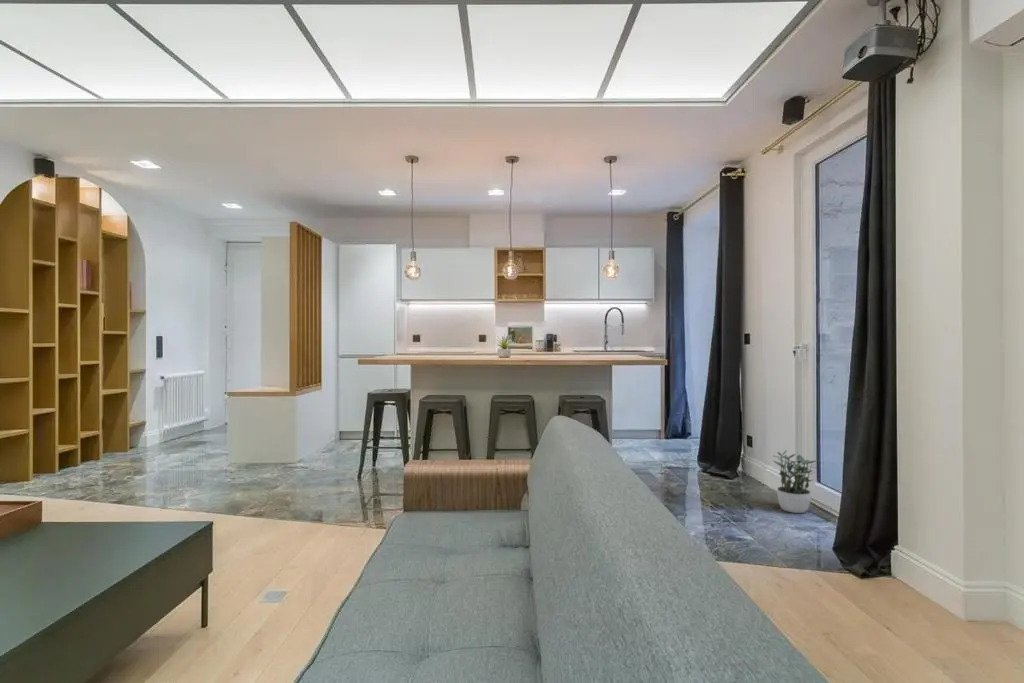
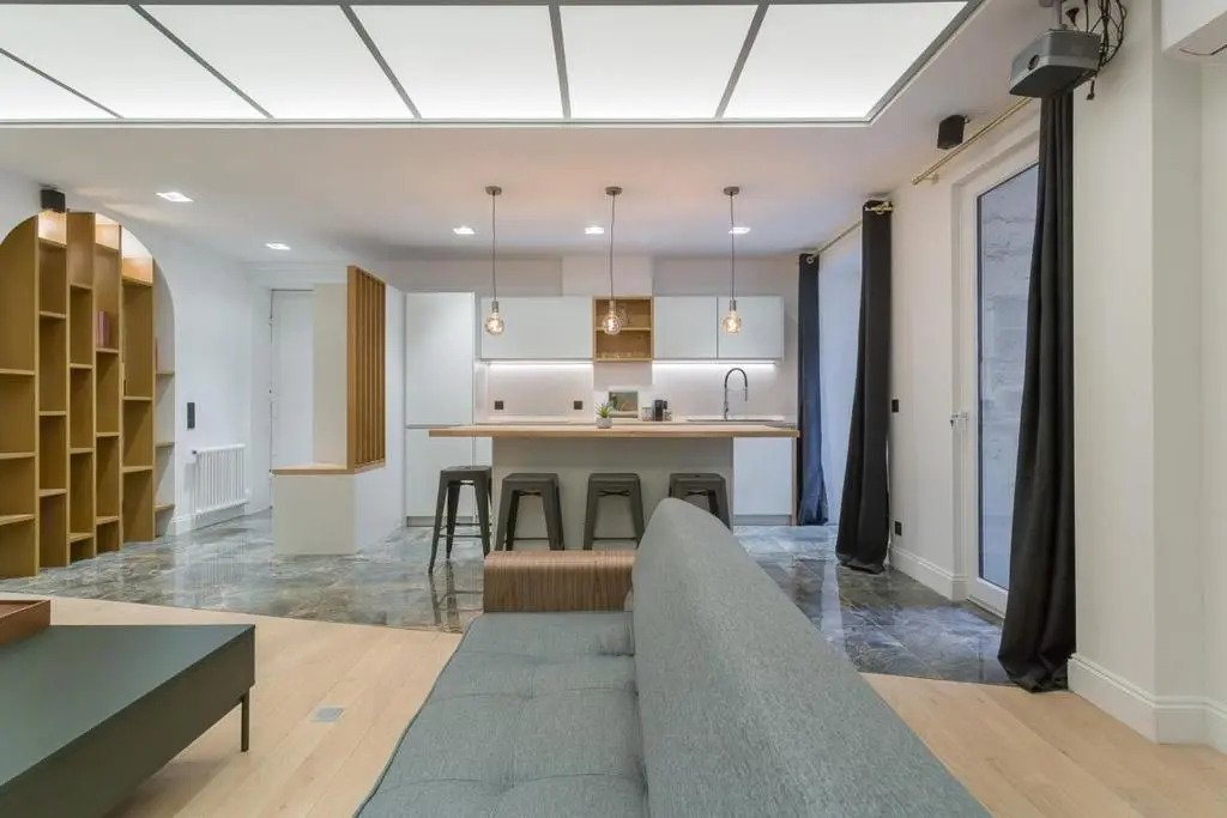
- potted plant (794, 478)
